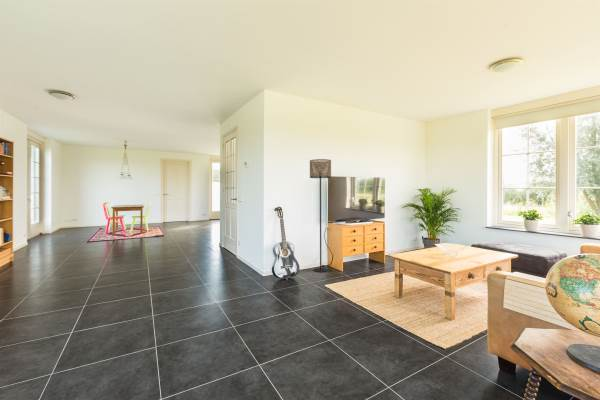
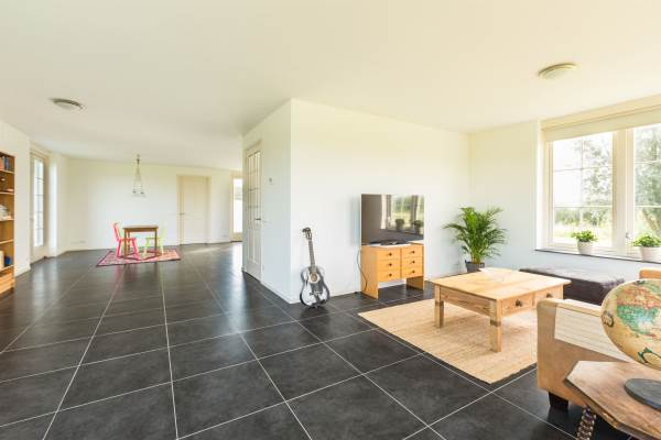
- floor lamp (320, 215)
